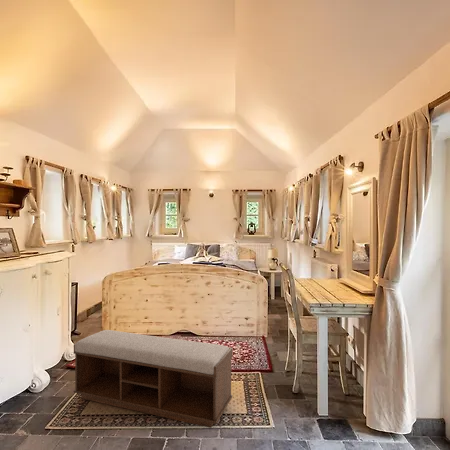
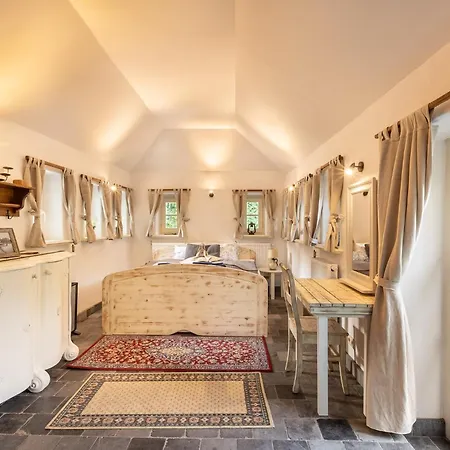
- bench (151, 371)
